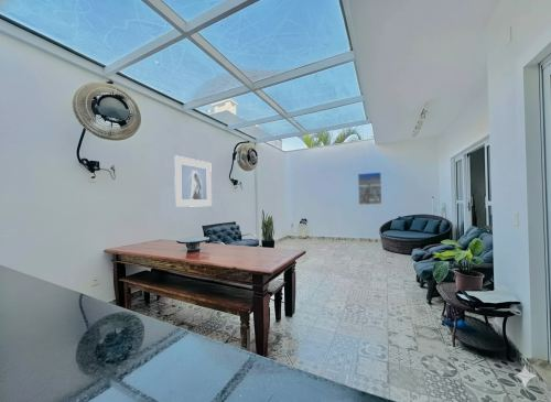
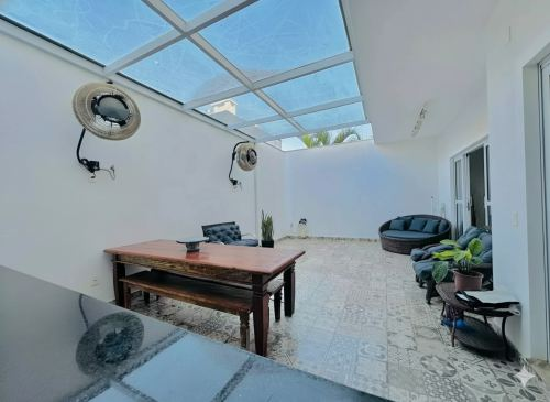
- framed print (194, 183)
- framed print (369, 188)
